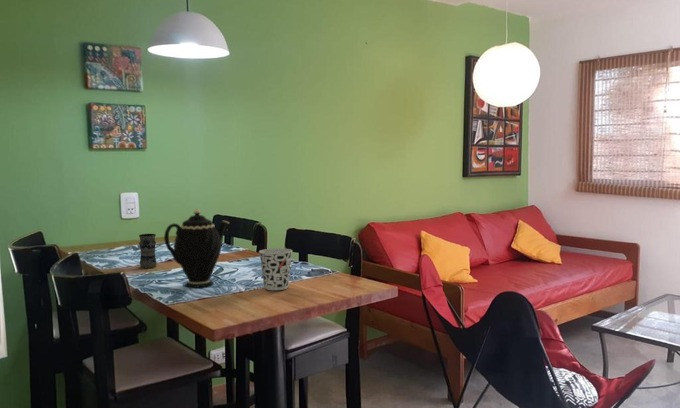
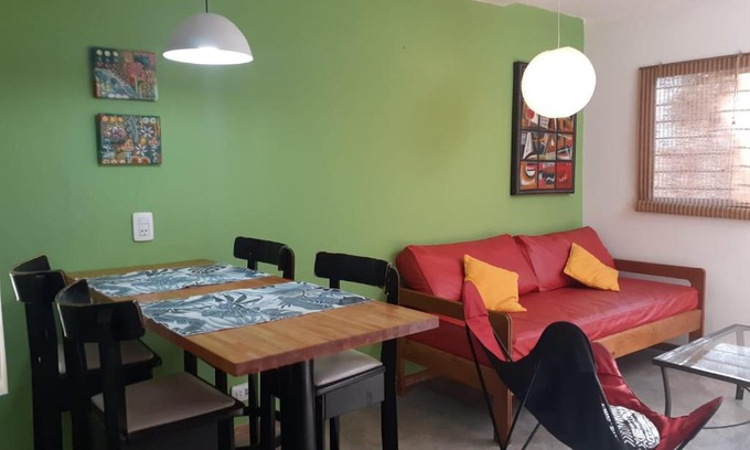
- jar (147, 250)
- cup (276, 269)
- teapot (199, 246)
